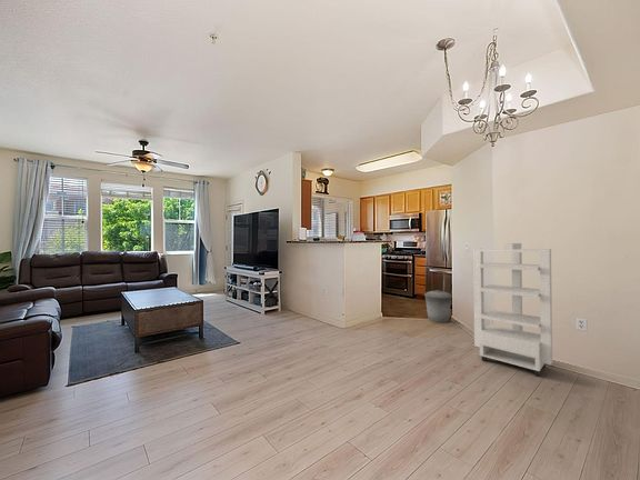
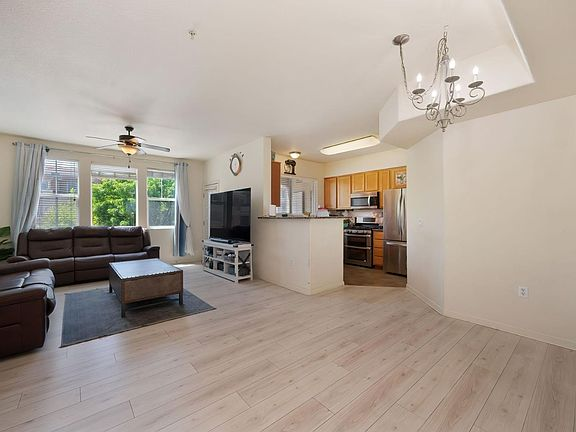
- storage cabinet (512, 302)
- trash can (438, 304)
